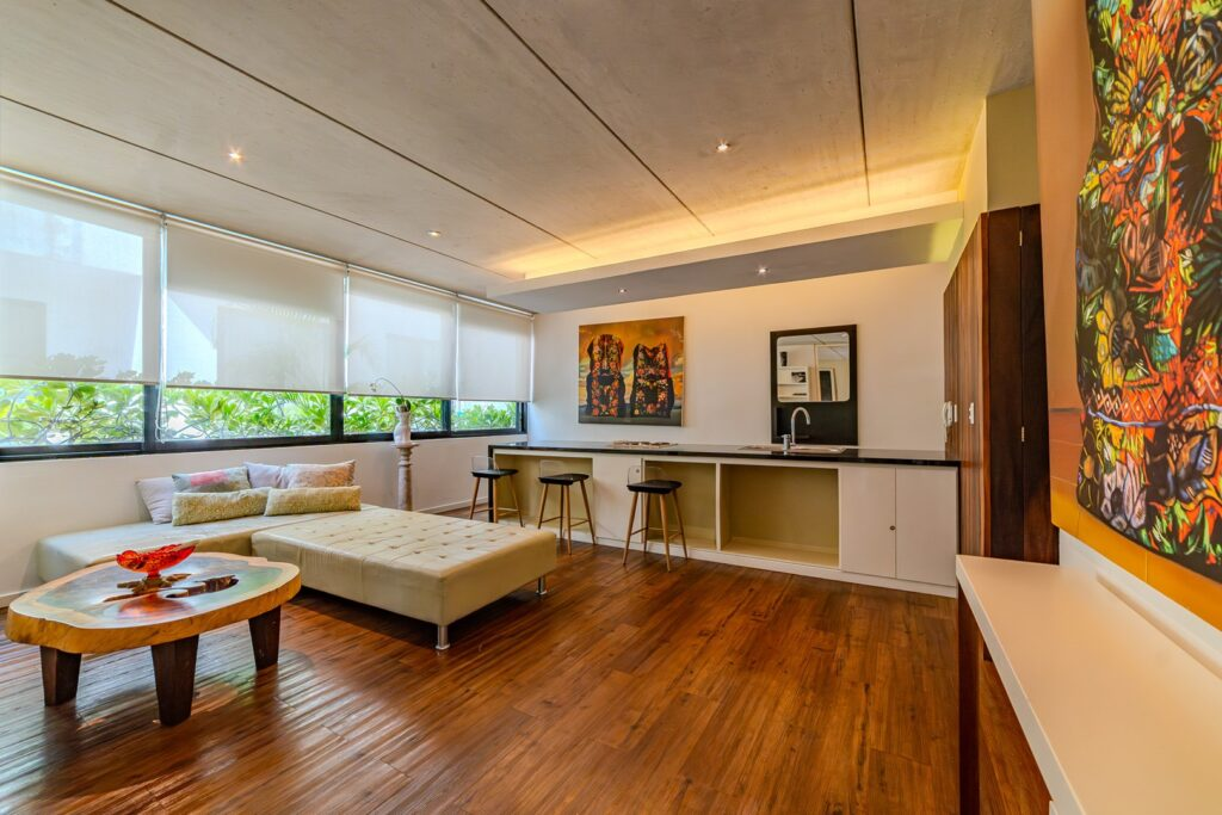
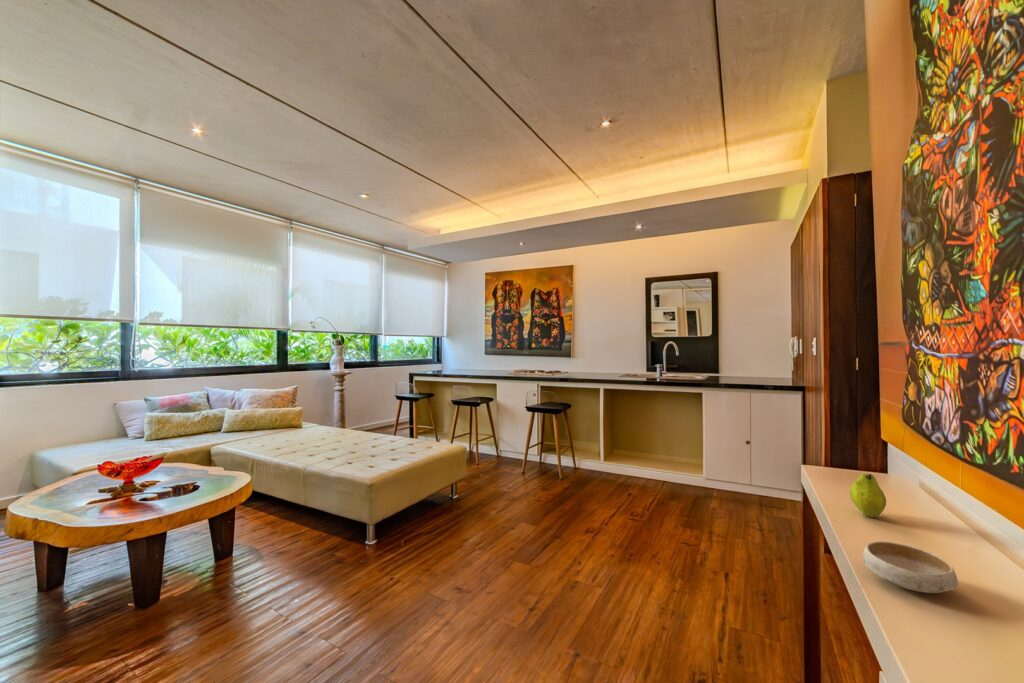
+ bowl (907, 568)
+ fruit (868, 493)
